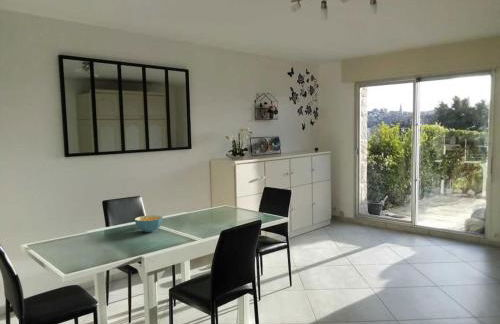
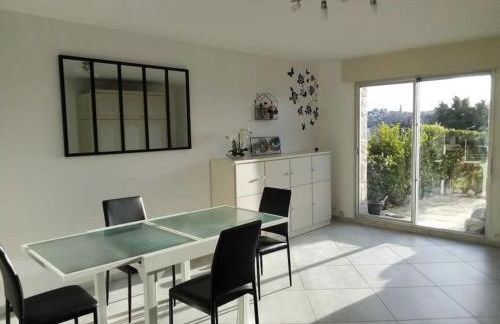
- cereal bowl (149, 224)
